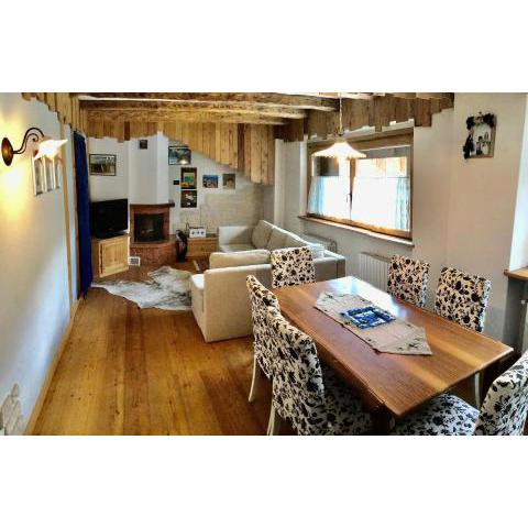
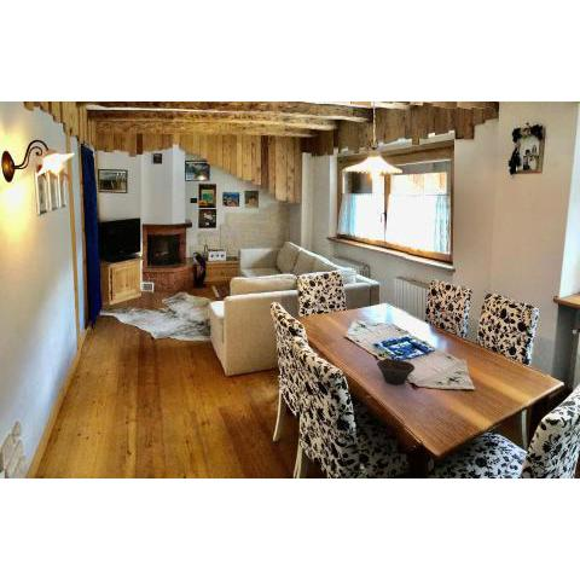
+ bowl (394, 371)
